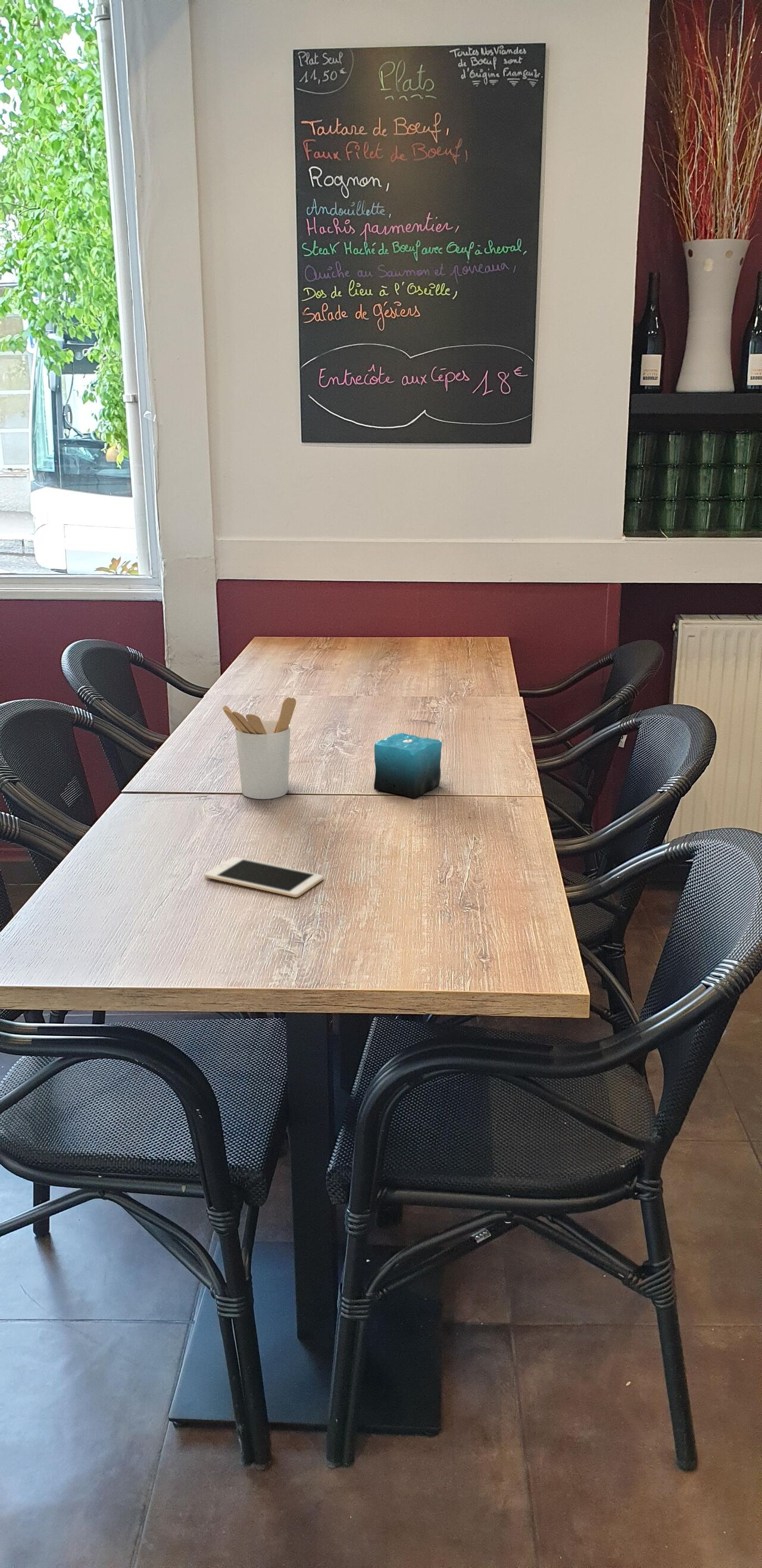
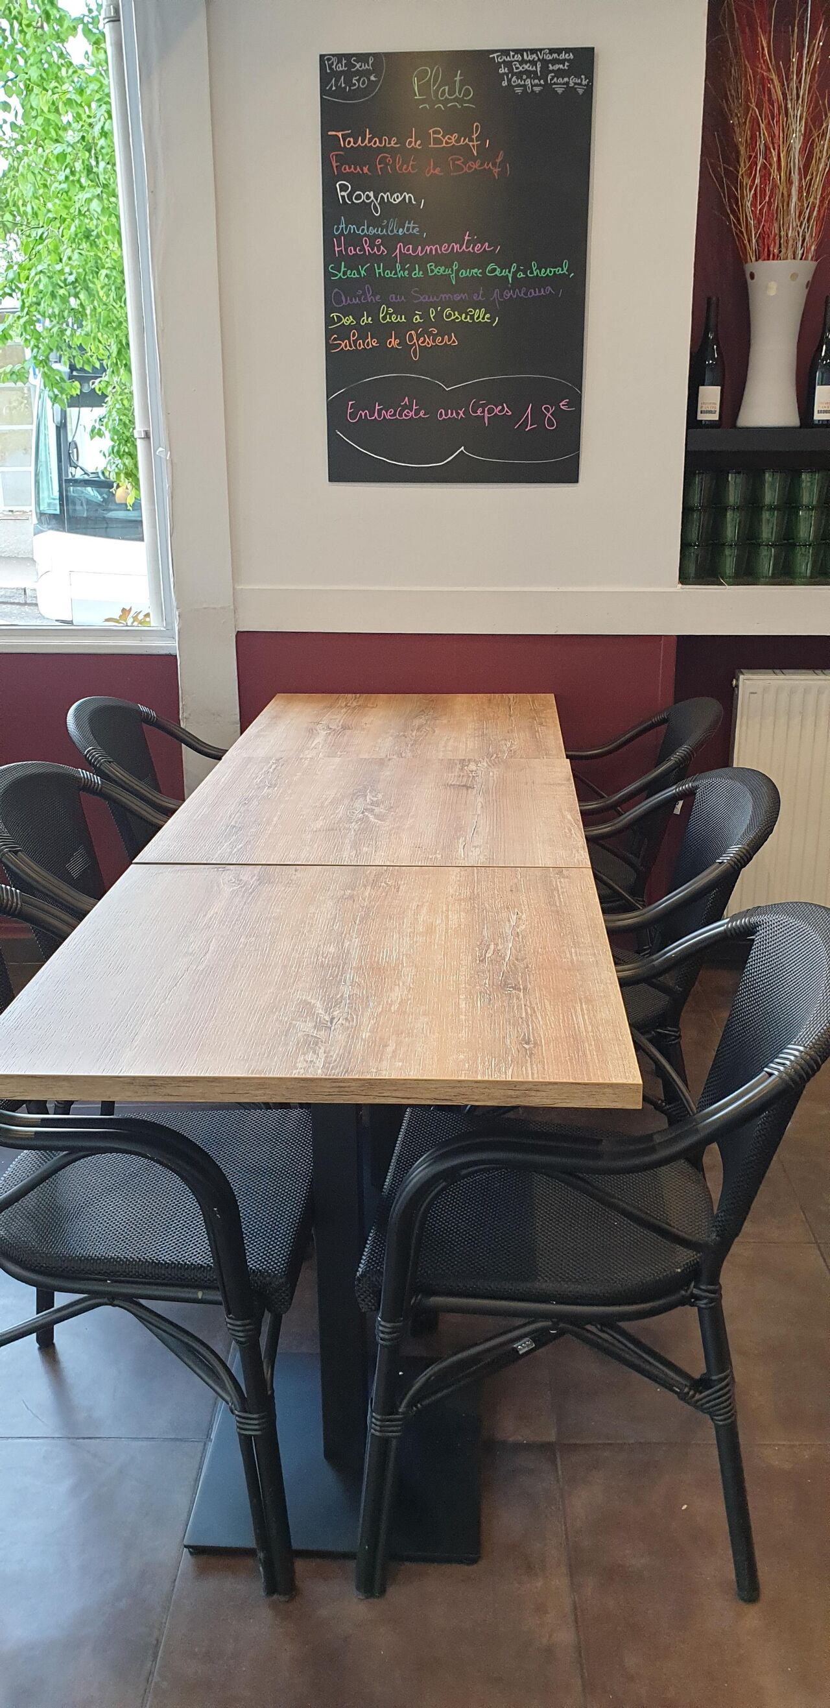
- utensil holder (257, 747)
- cell phone (264, 876)
- candle (407, 755)
